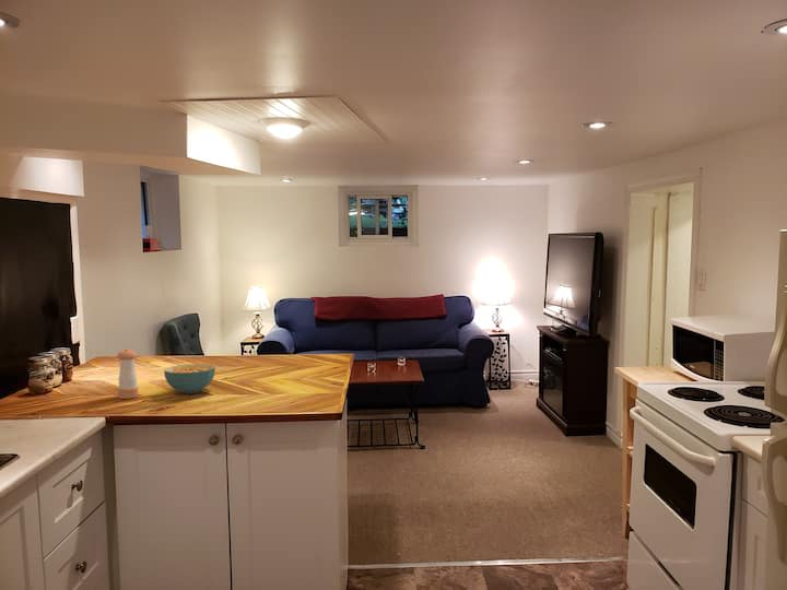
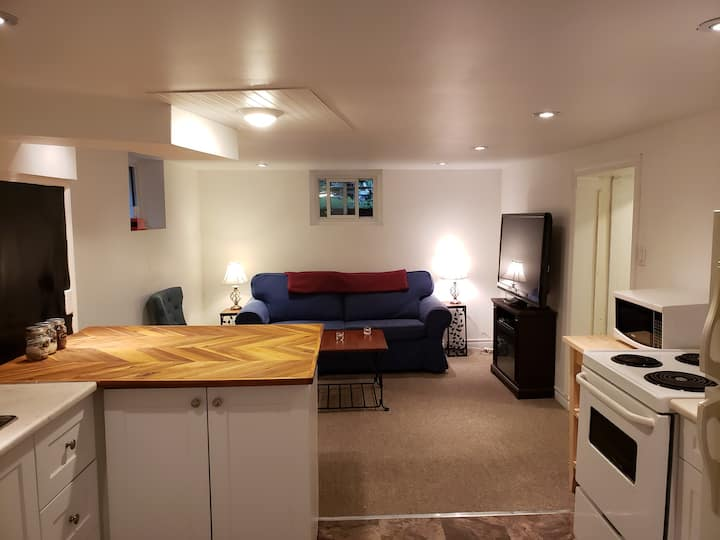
- pepper shaker (127, 373)
- cereal bowl (190, 379)
